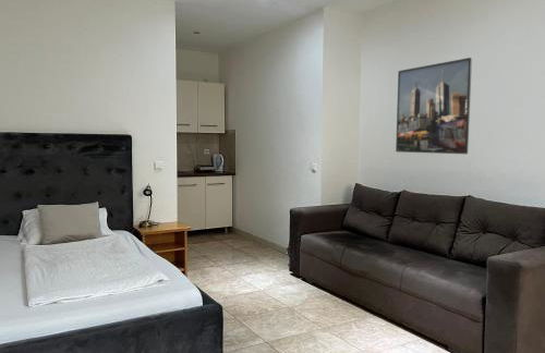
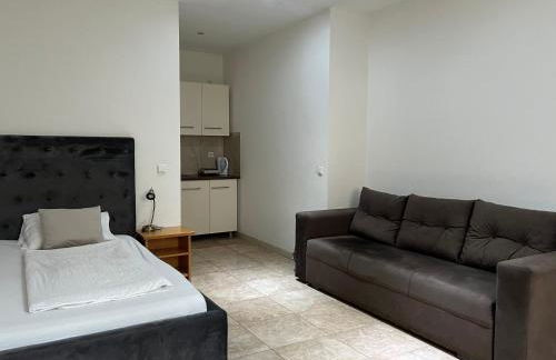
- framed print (429, 109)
